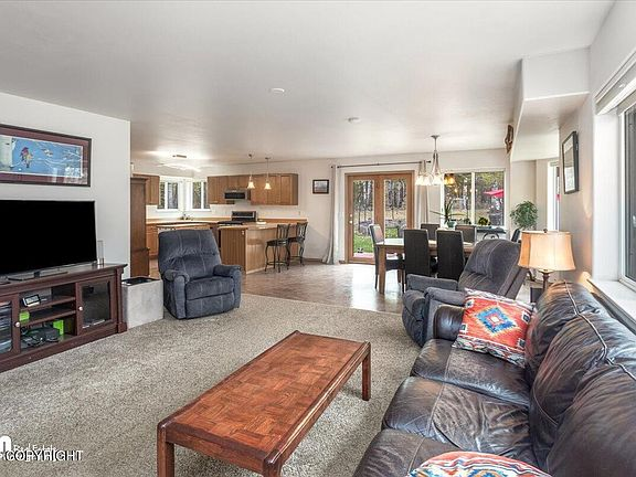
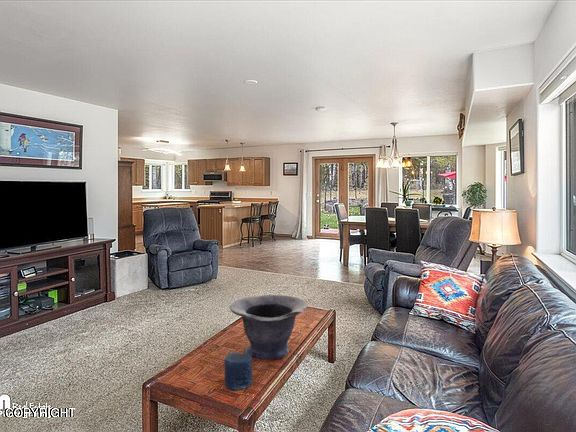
+ candle (238, 370)
+ decorative bowl (269, 326)
